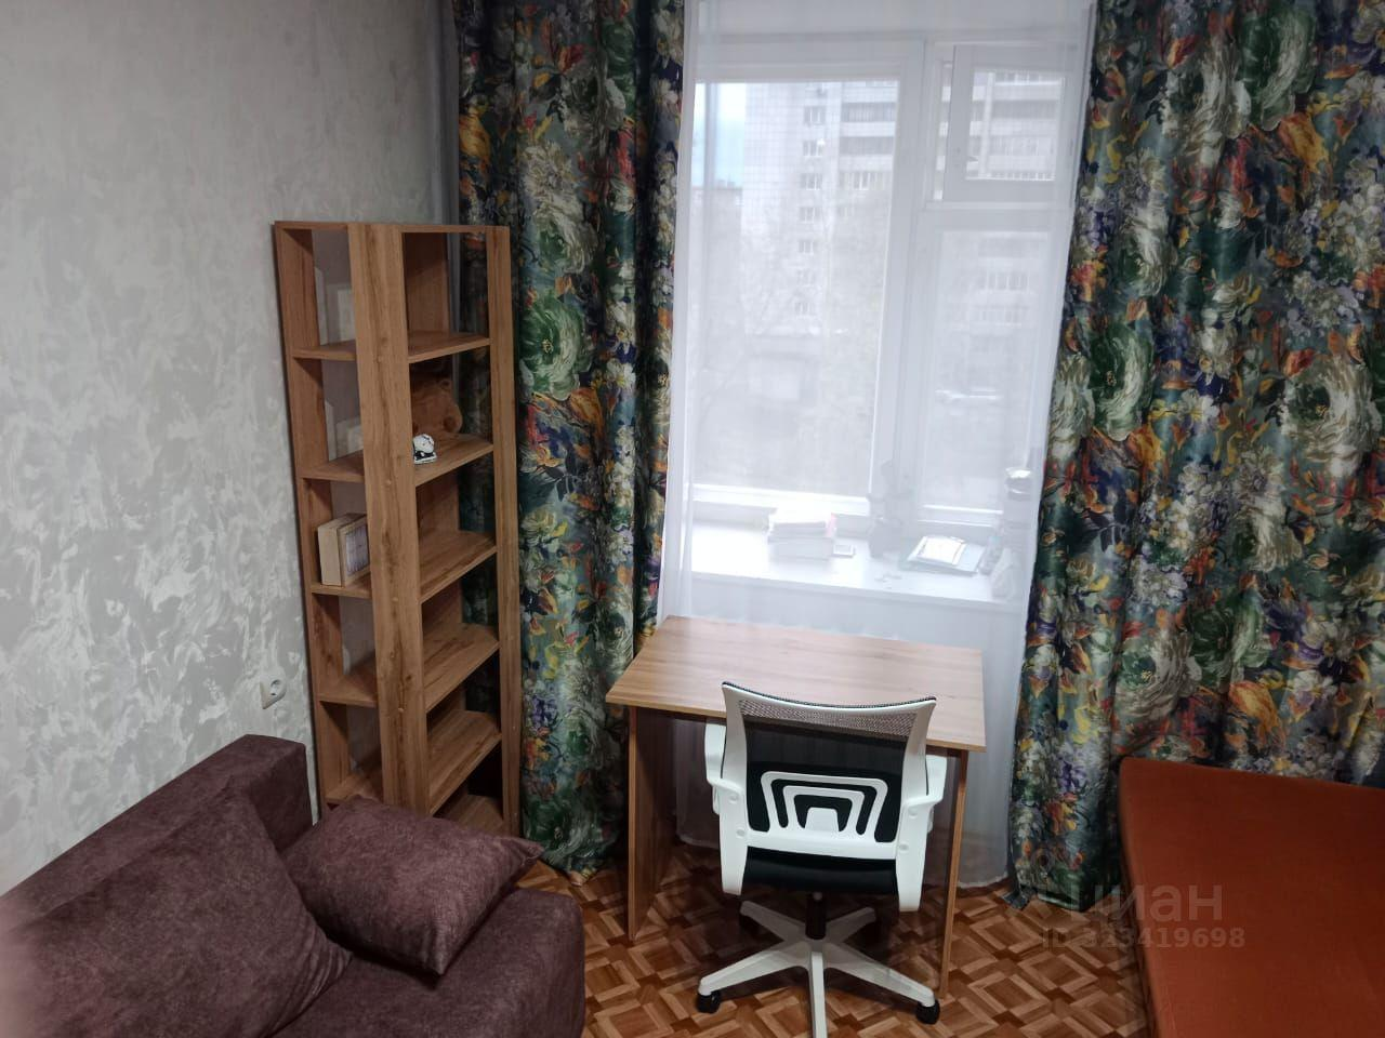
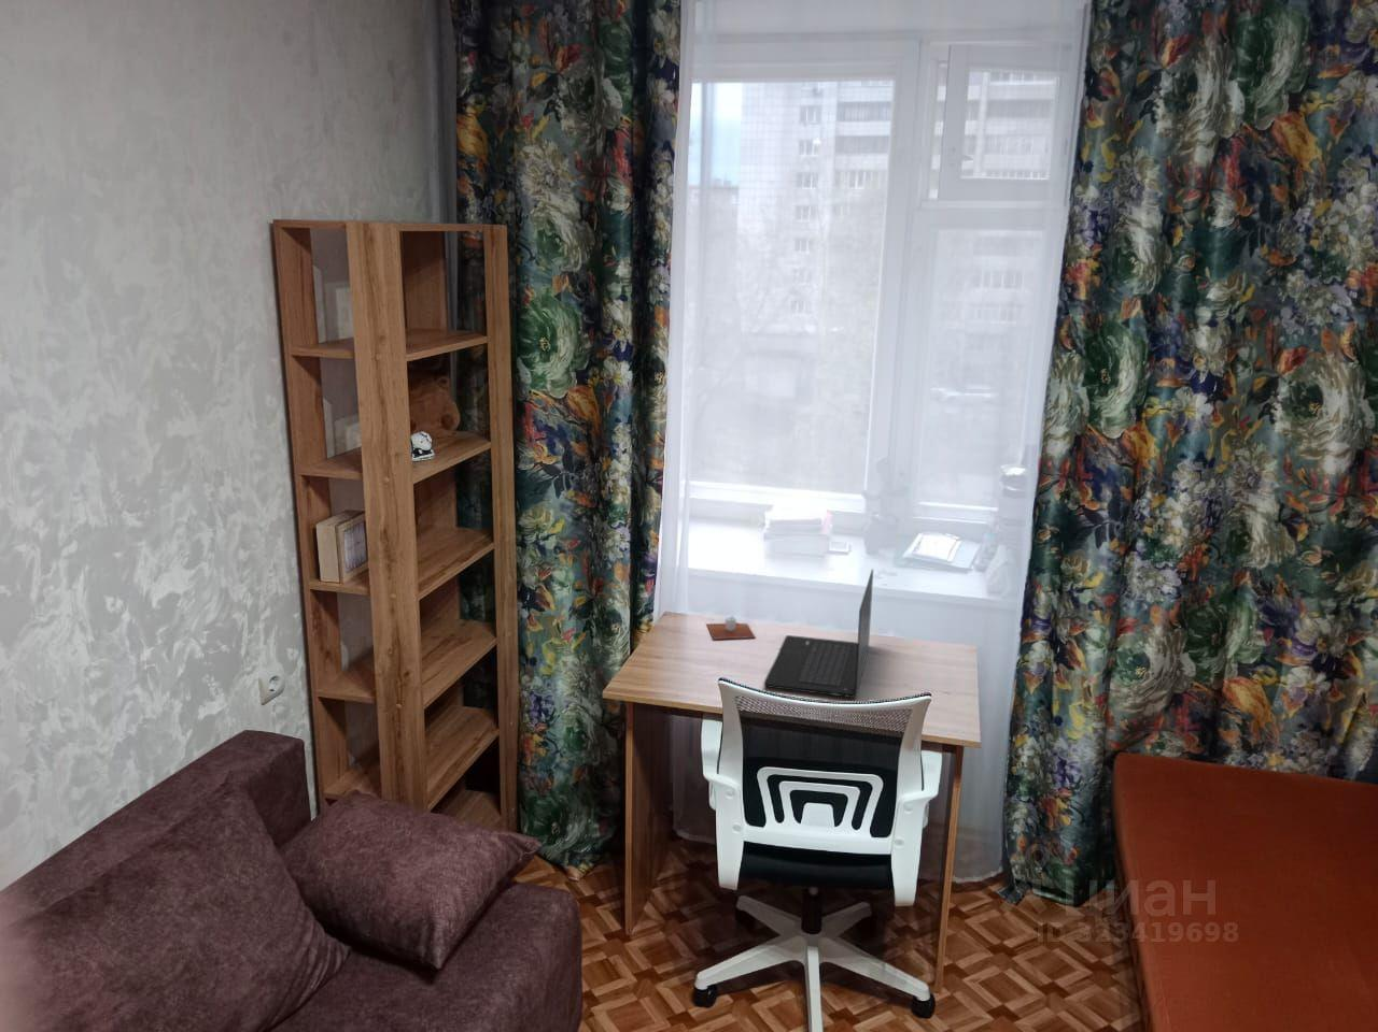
+ laptop (820, 638)
+ cup (730, 621)
